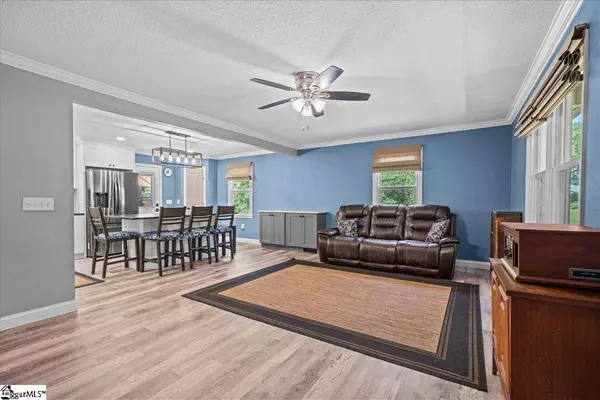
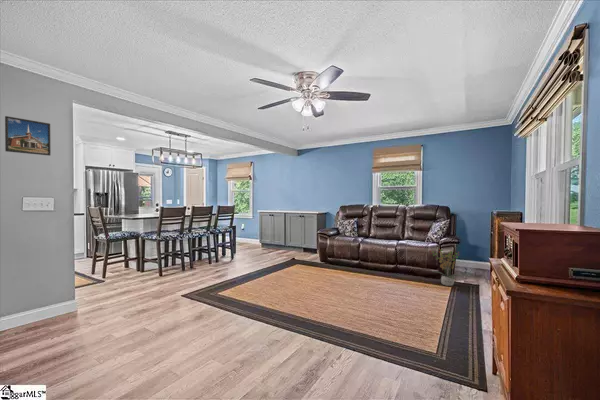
+ potted plant (445, 267)
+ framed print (28, 136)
